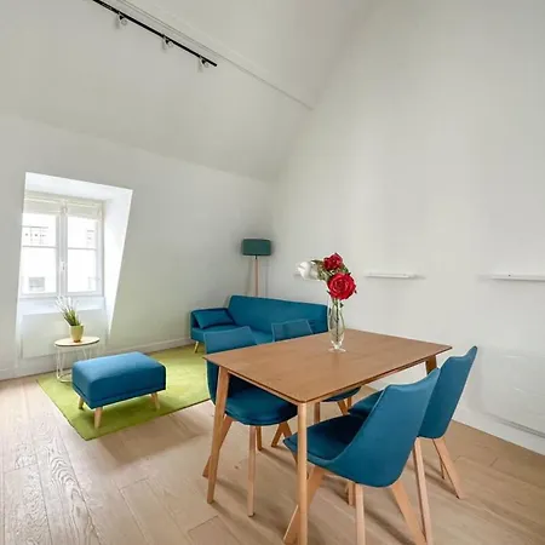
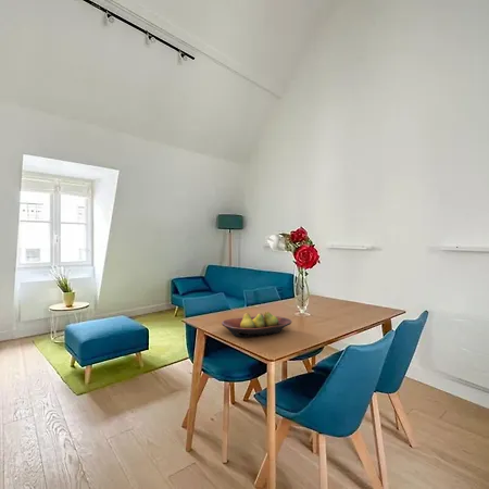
+ fruit bowl (256, 322)
